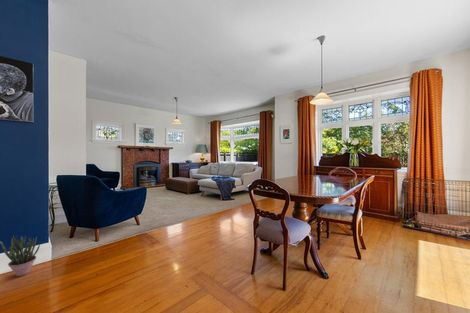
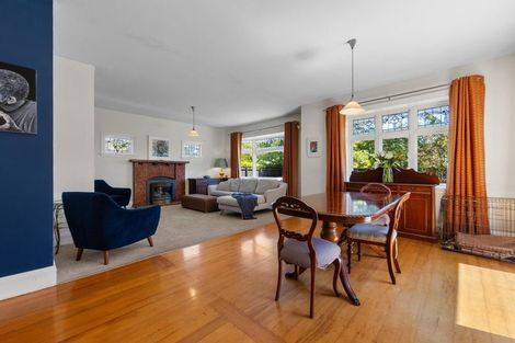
- potted plant (21, 254)
